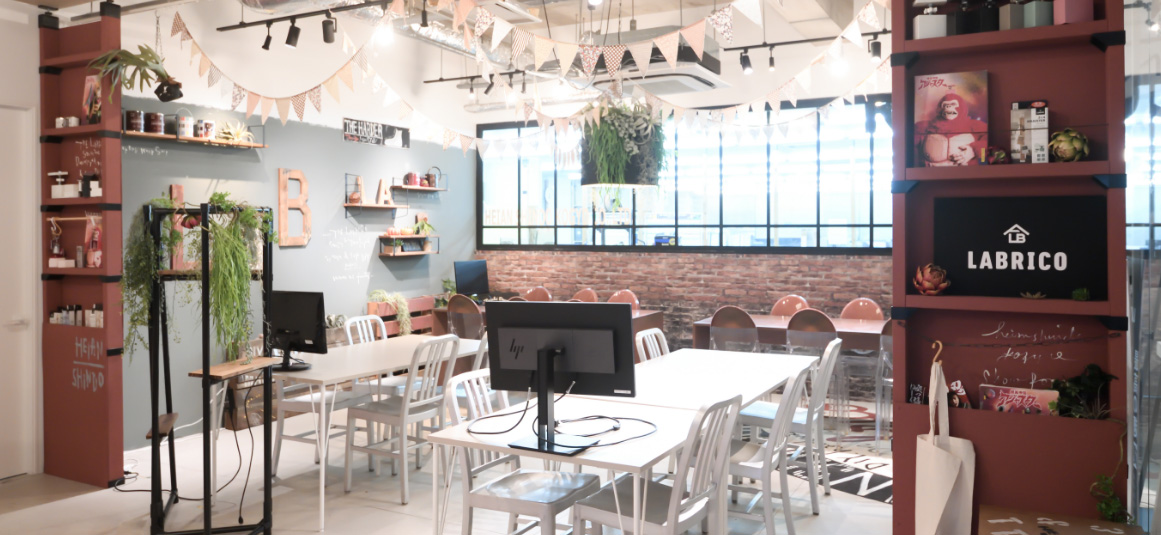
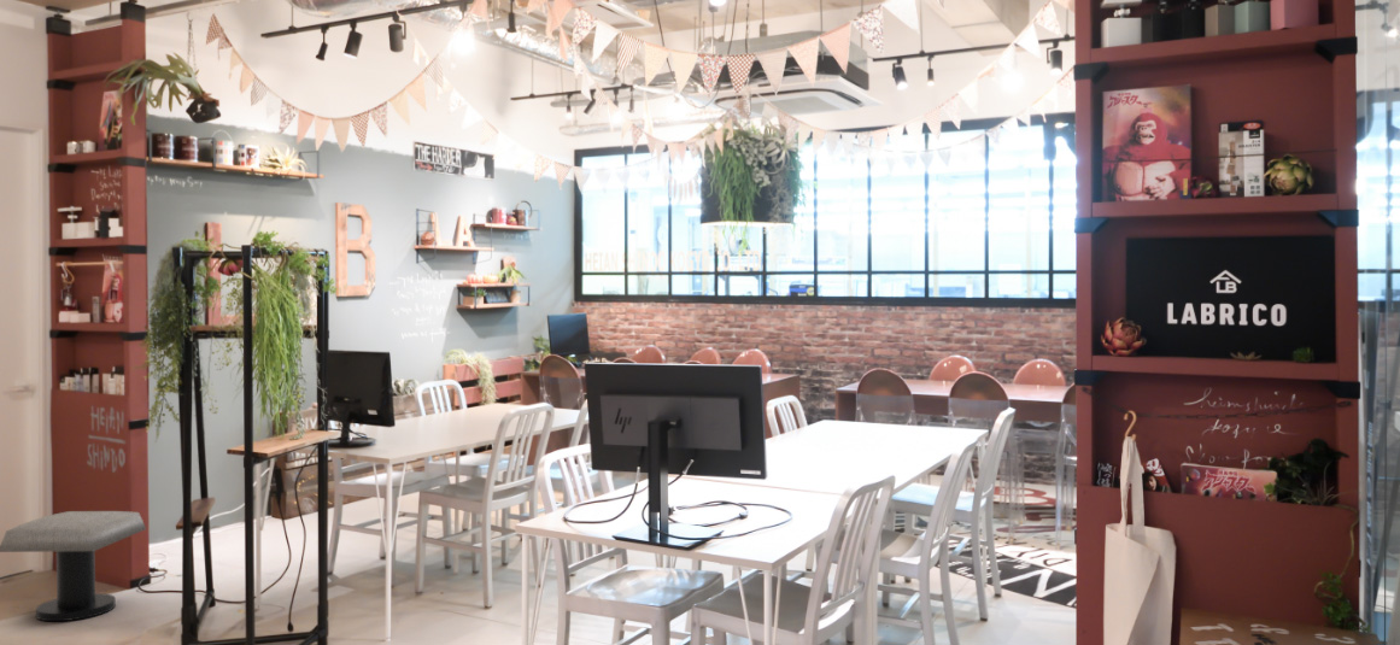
+ stool (75, 562)
